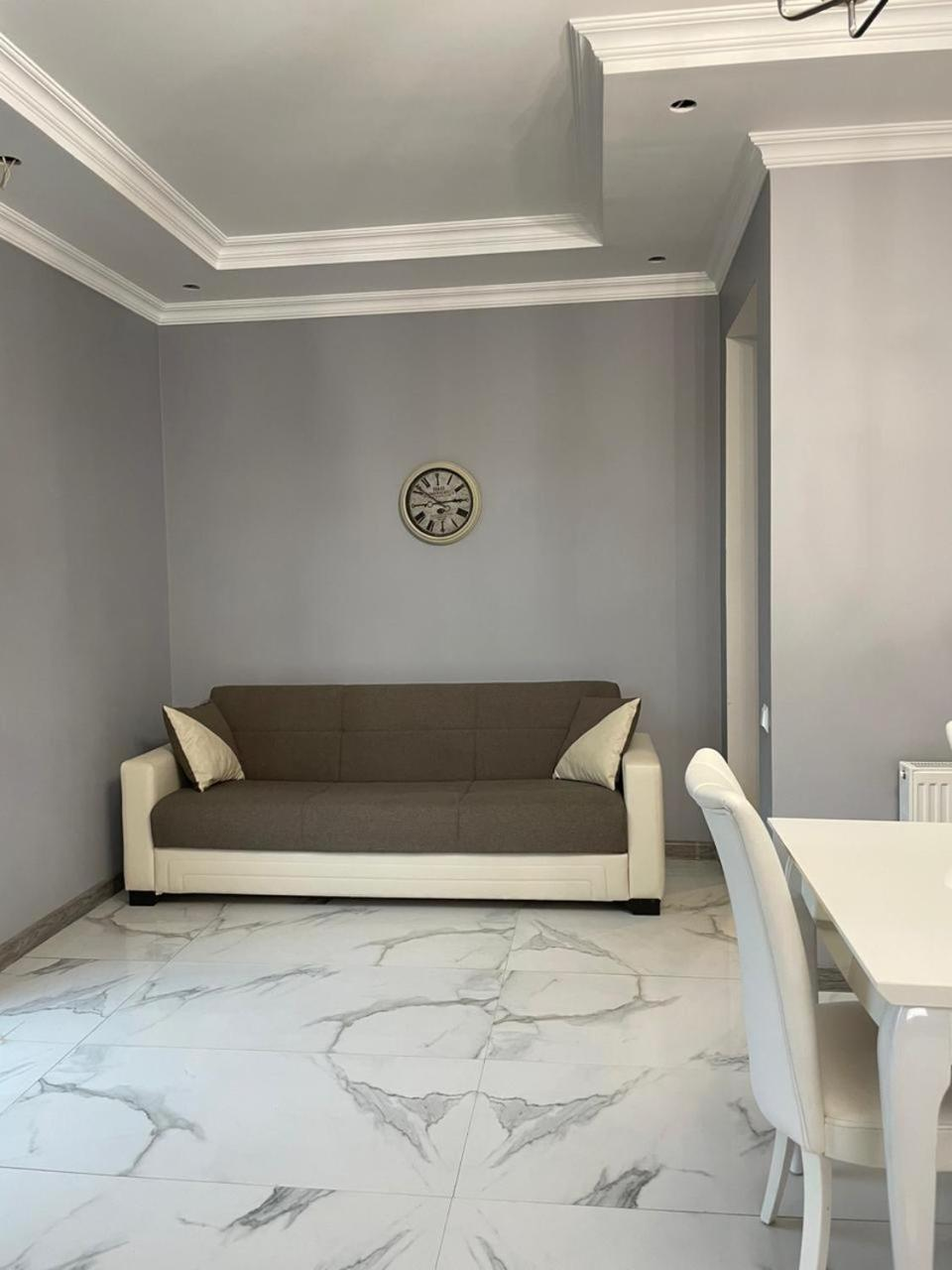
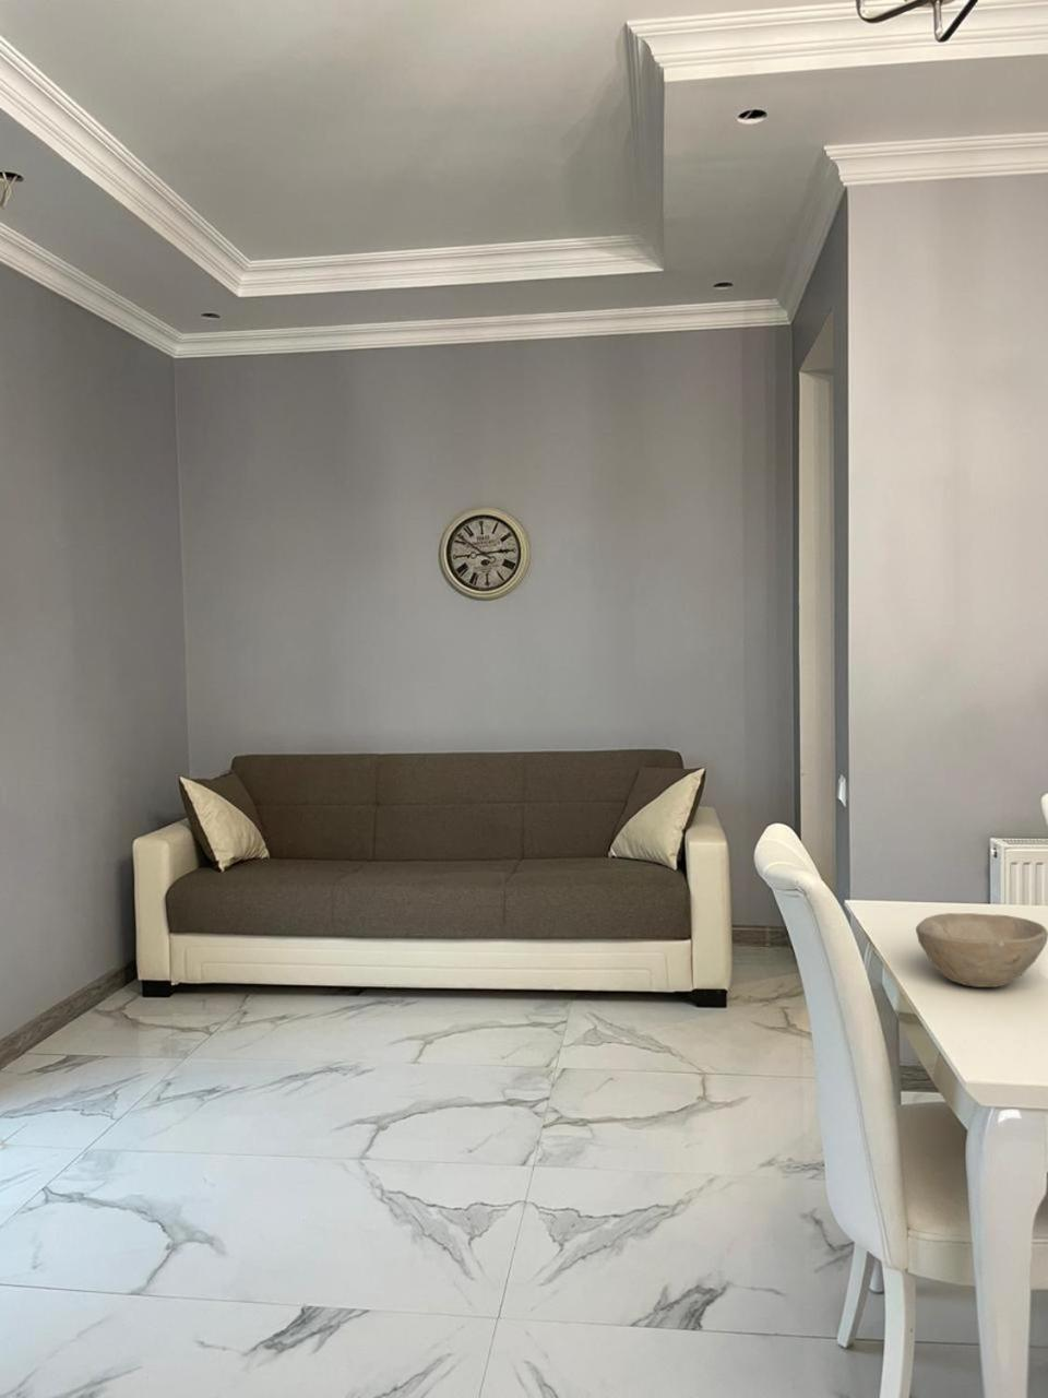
+ bowl (981, 952)
